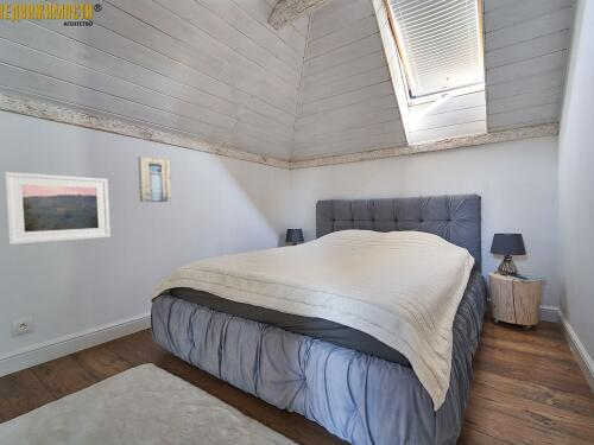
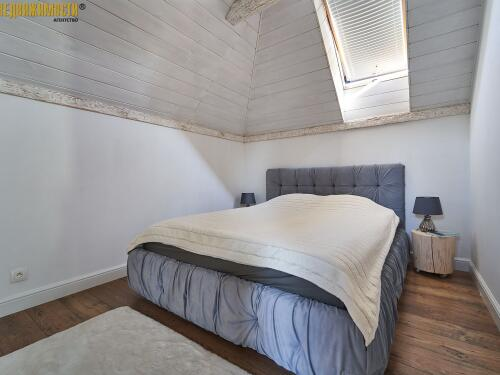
- wall art (154, 179)
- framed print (63, 208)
